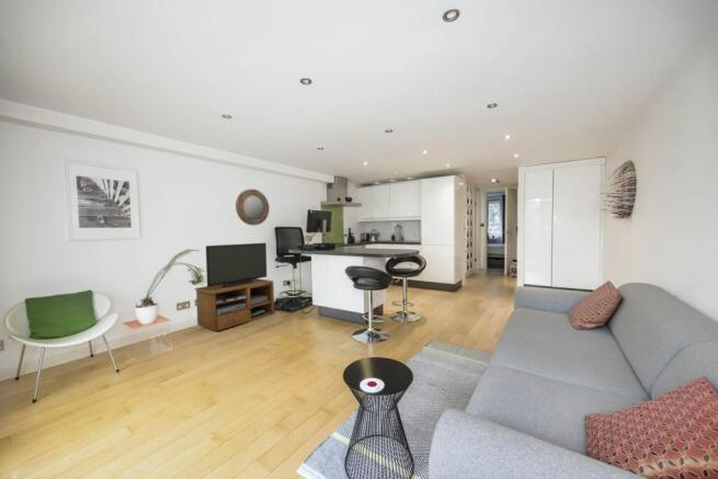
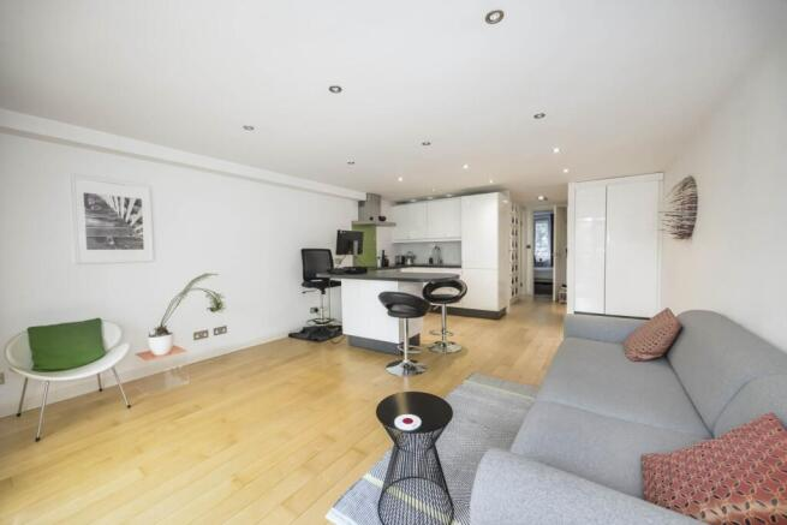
- tv stand (238, 282)
- home mirror (253, 207)
